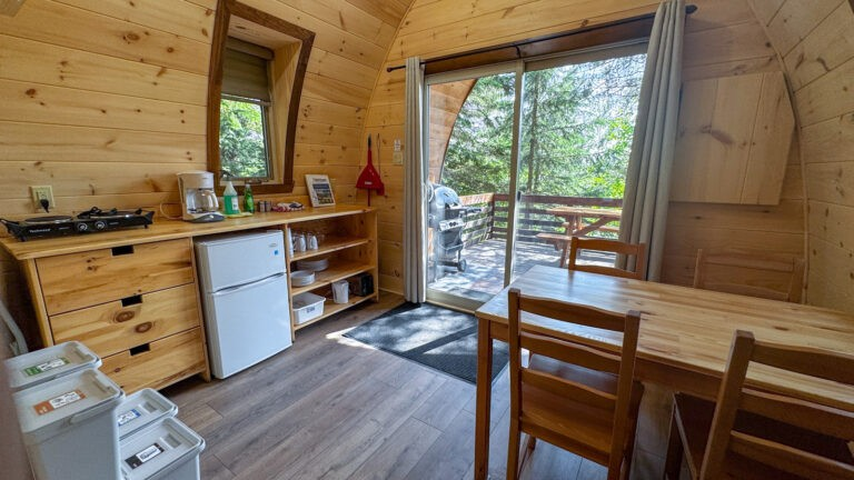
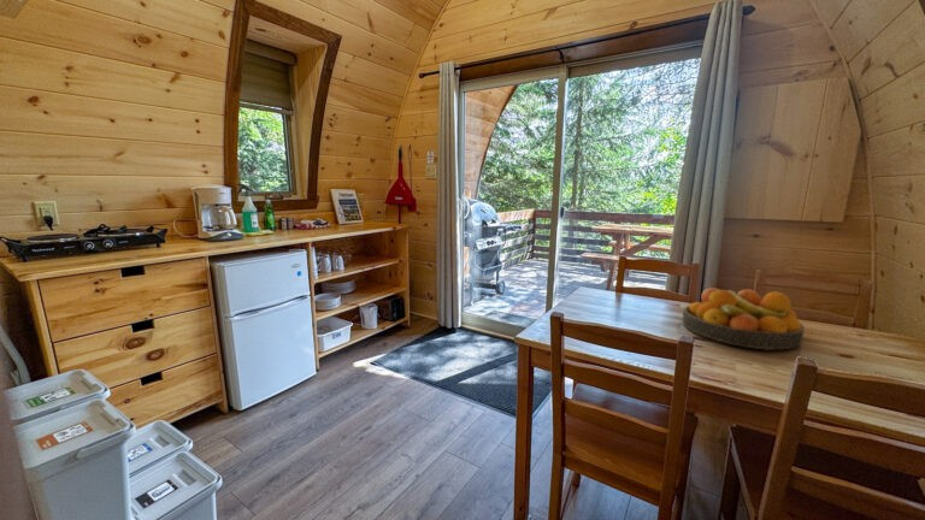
+ fruit bowl (740, 309)
